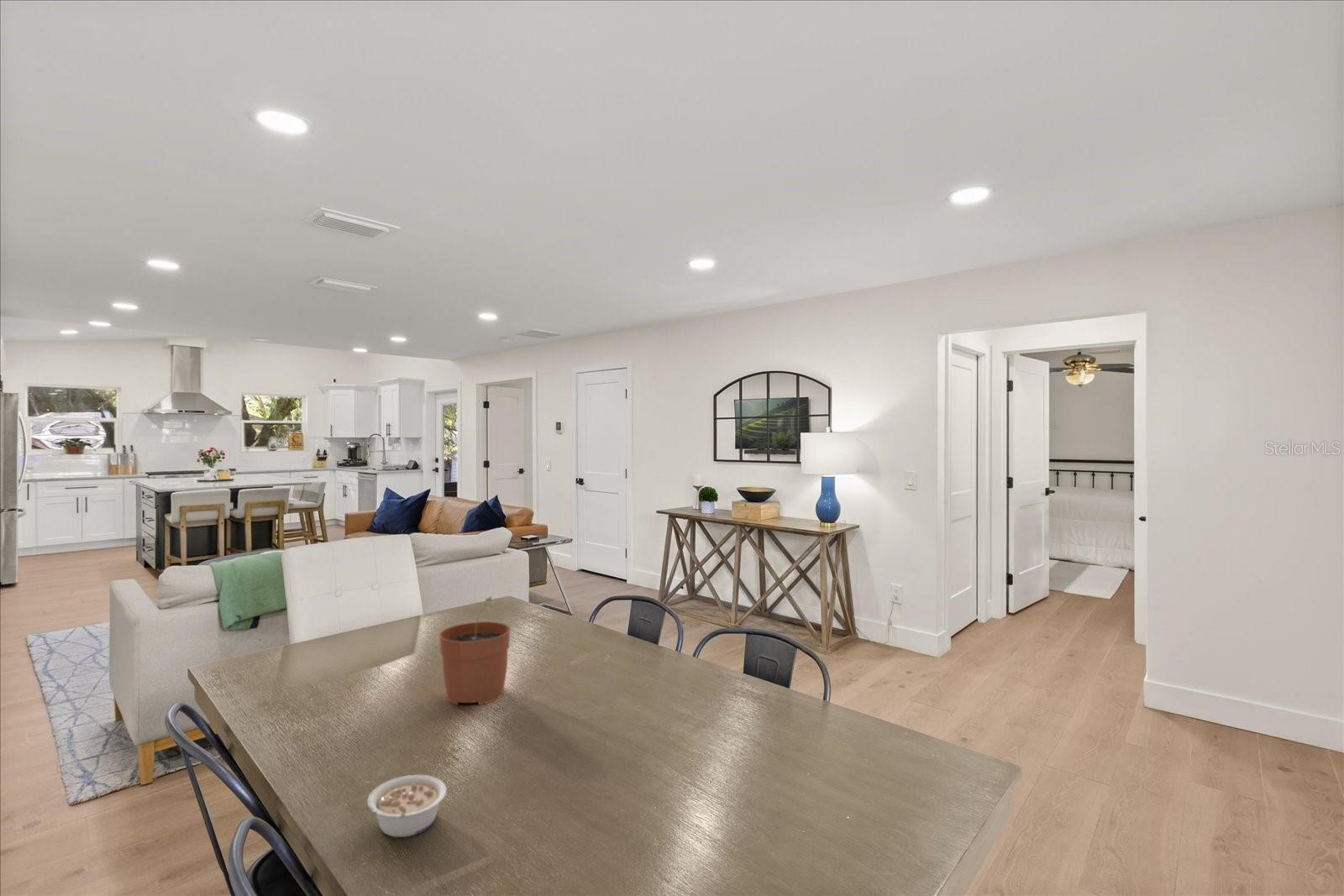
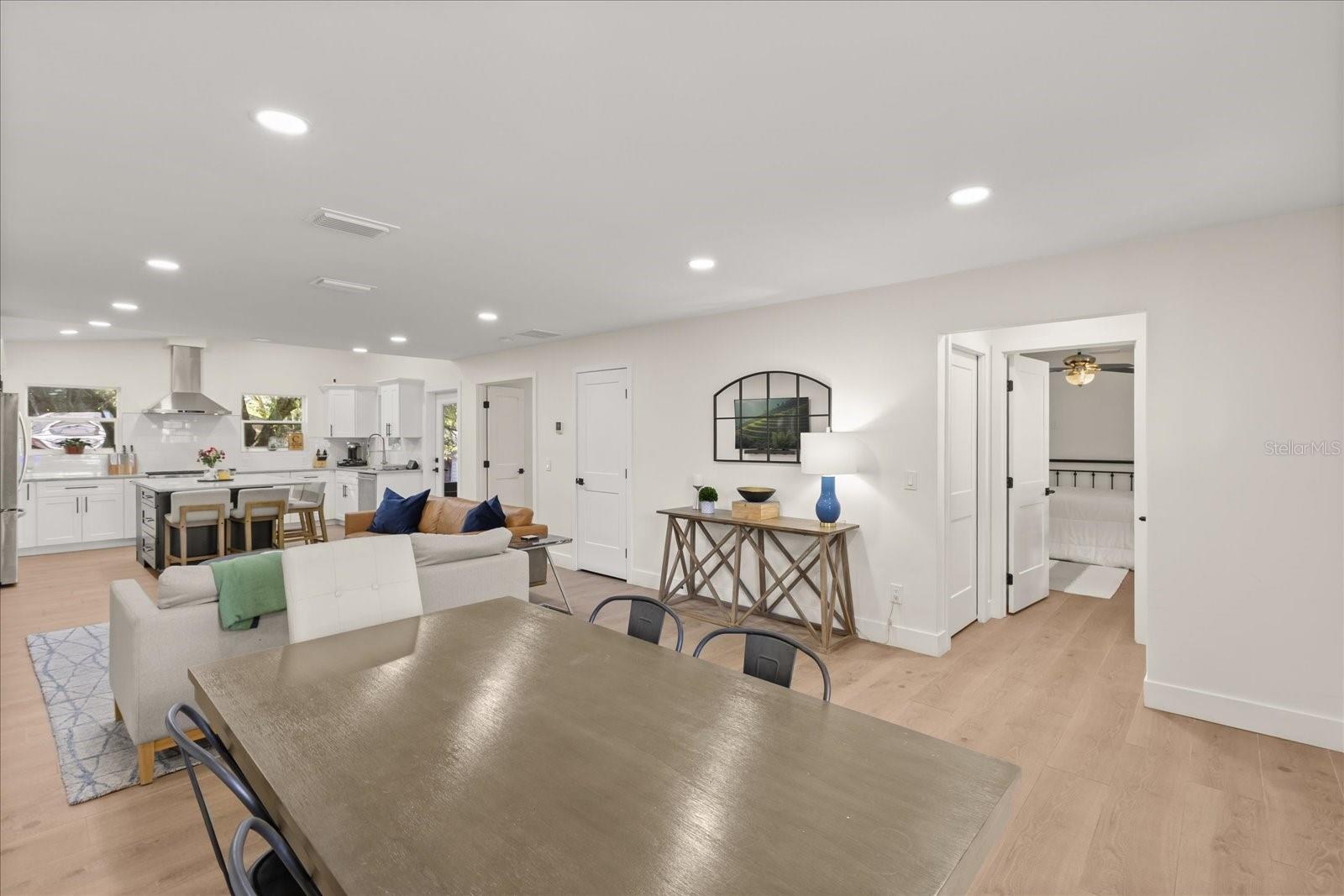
- plant pot (475, 647)
- legume (409, 806)
